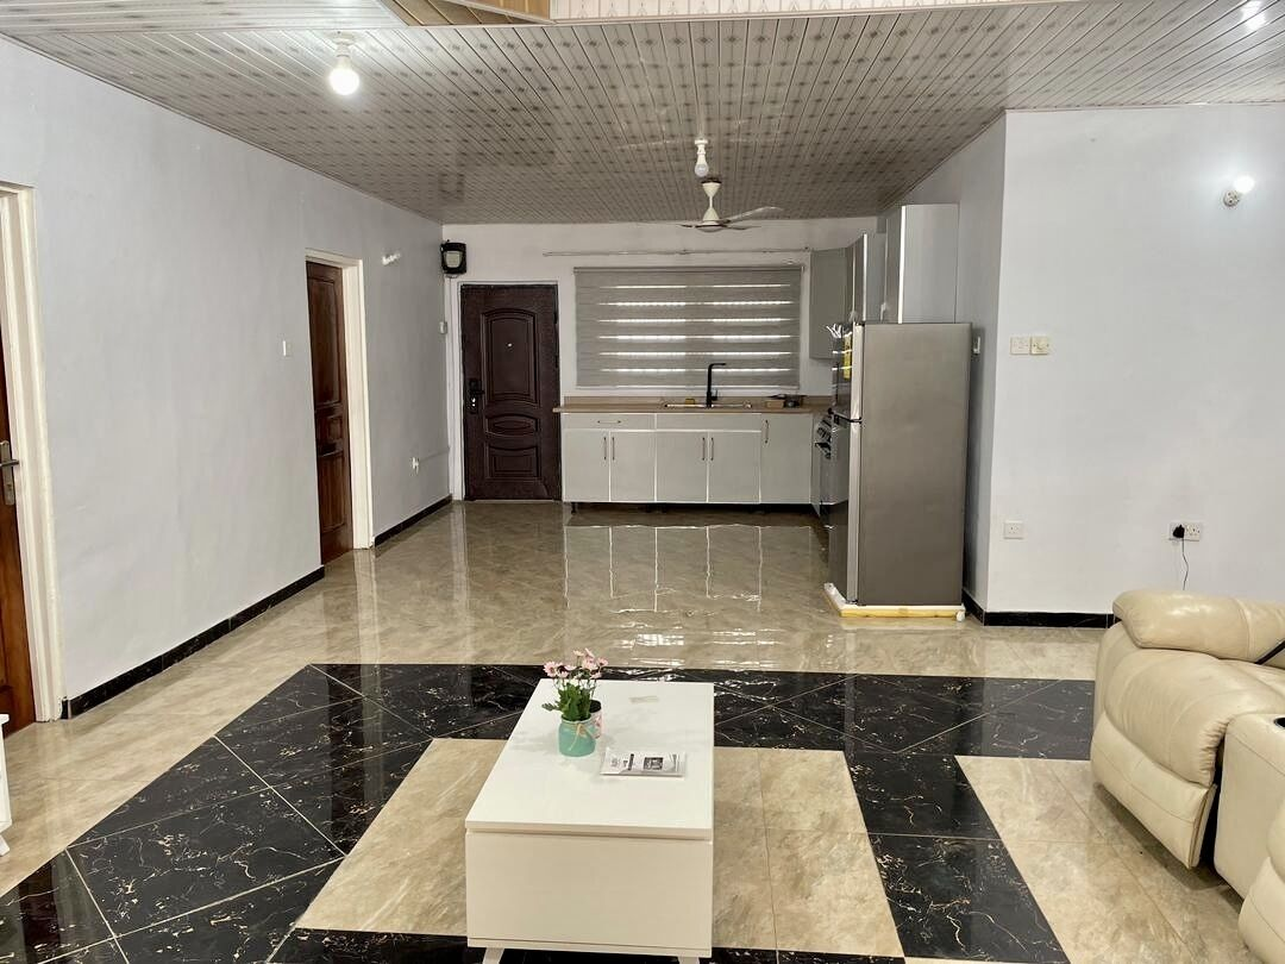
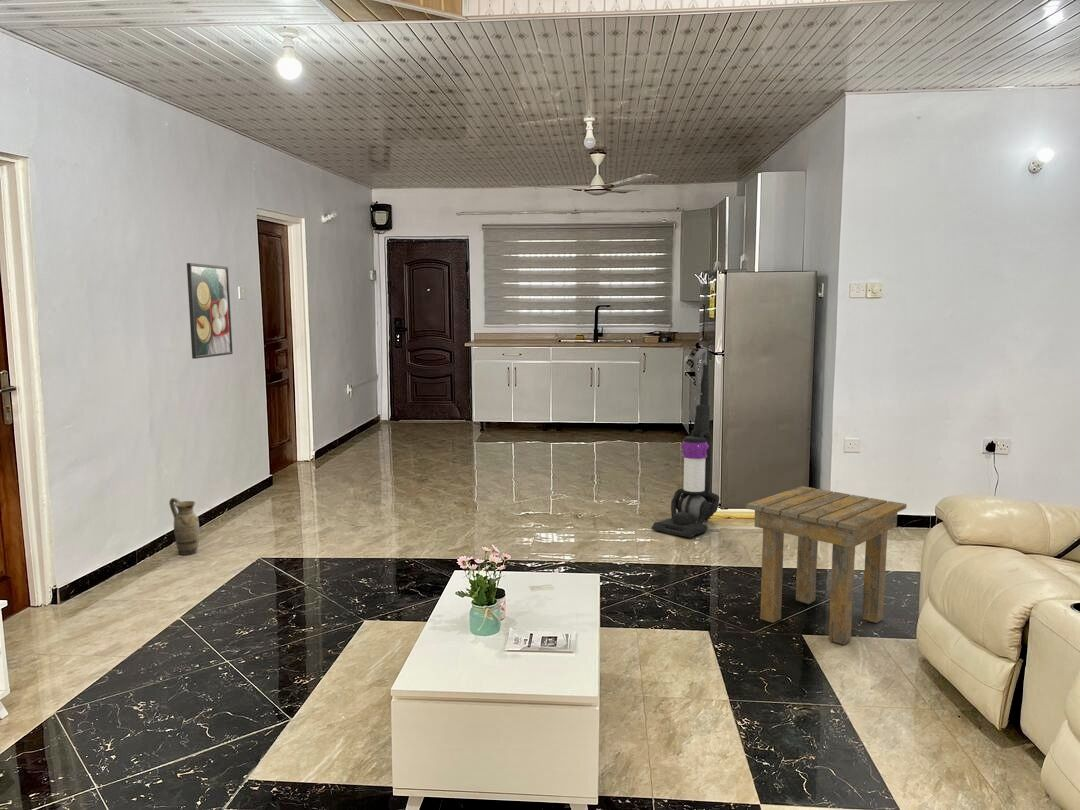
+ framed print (210, 310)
+ side table (816, 562)
+ ceramic jug (183, 525)
+ vacuum cleaner (691, 439)
